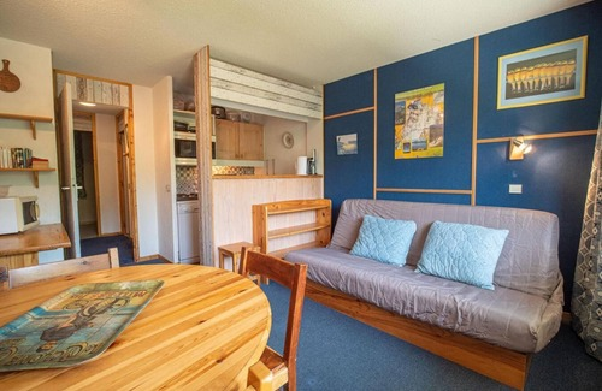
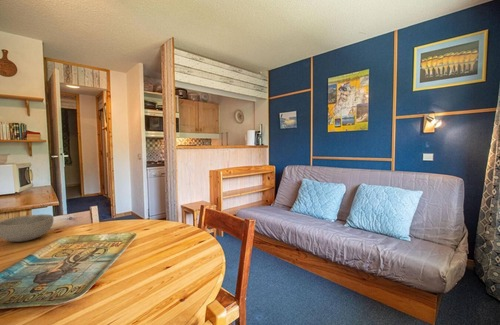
+ bowl (26, 229)
